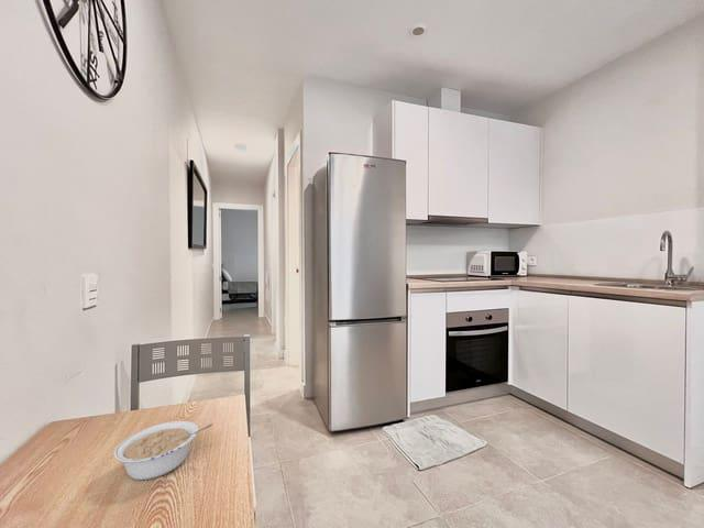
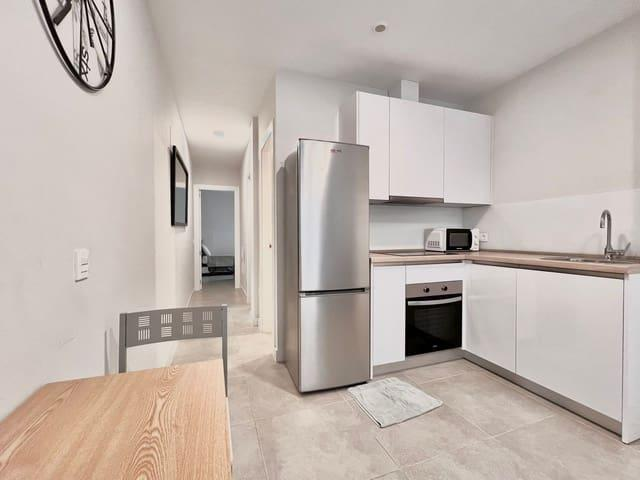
- legume (162, 447)
